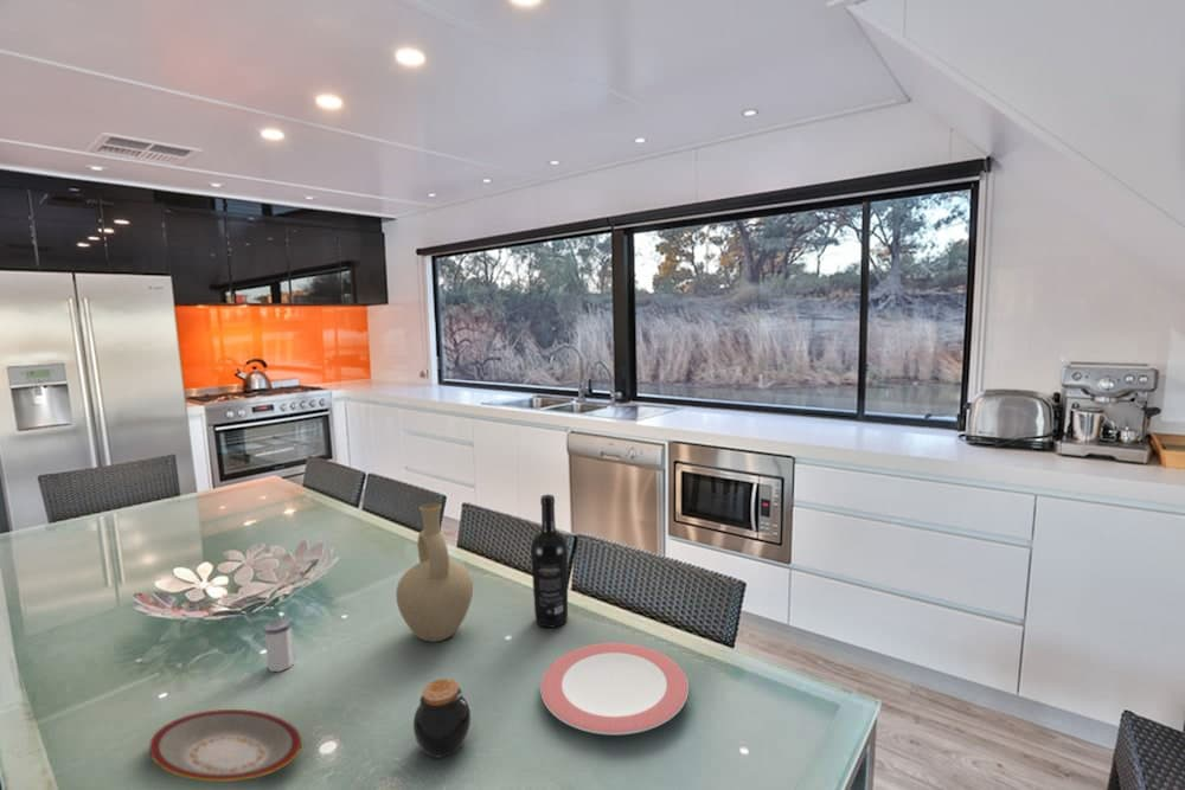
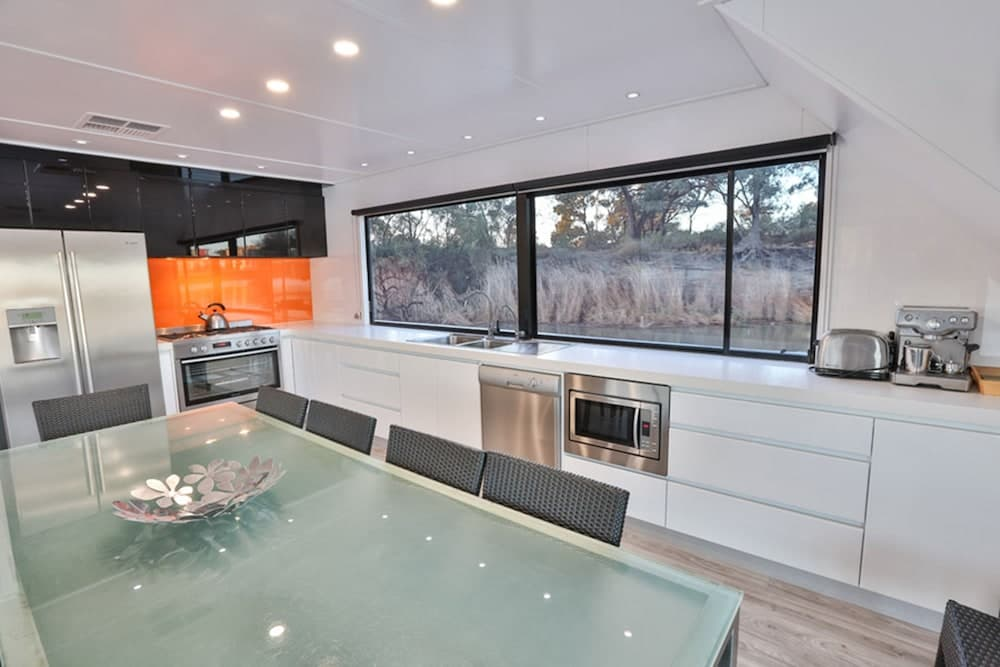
- salt shaker (278, 644)
- vase (434, 571)
- jar (442, 717)
- plate (614, 686)
- plate (226, 747)
- wine bottle (549, 558)
